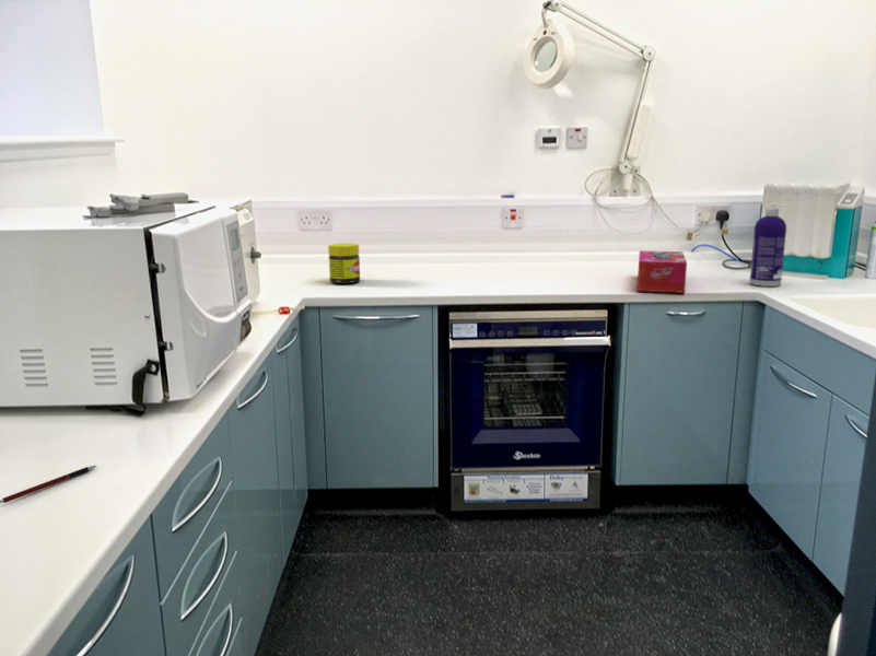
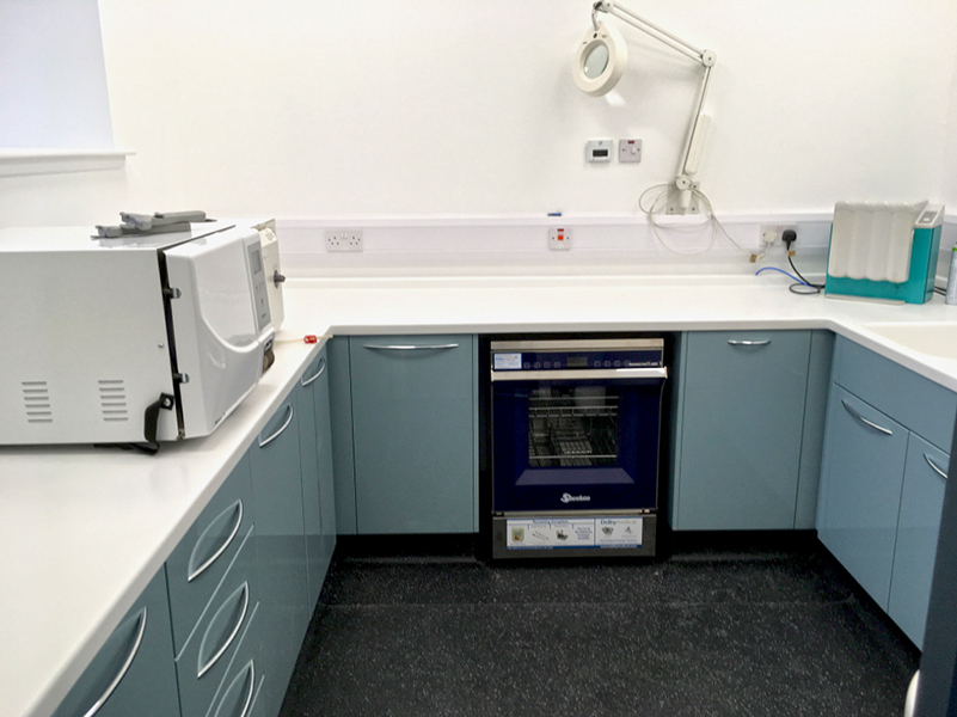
- spray bottle (769, 244)
- jar (343, 262)
- pen (50, 482)
- tissue box (661, 270)
